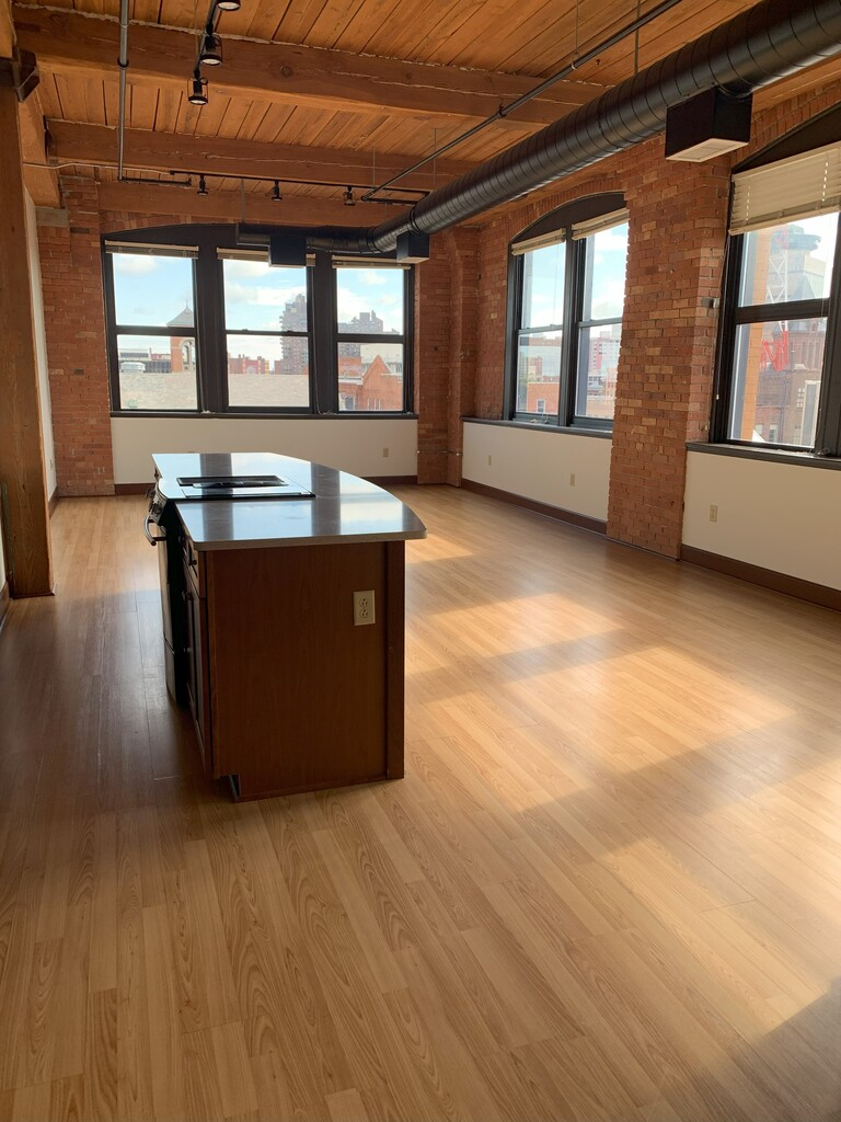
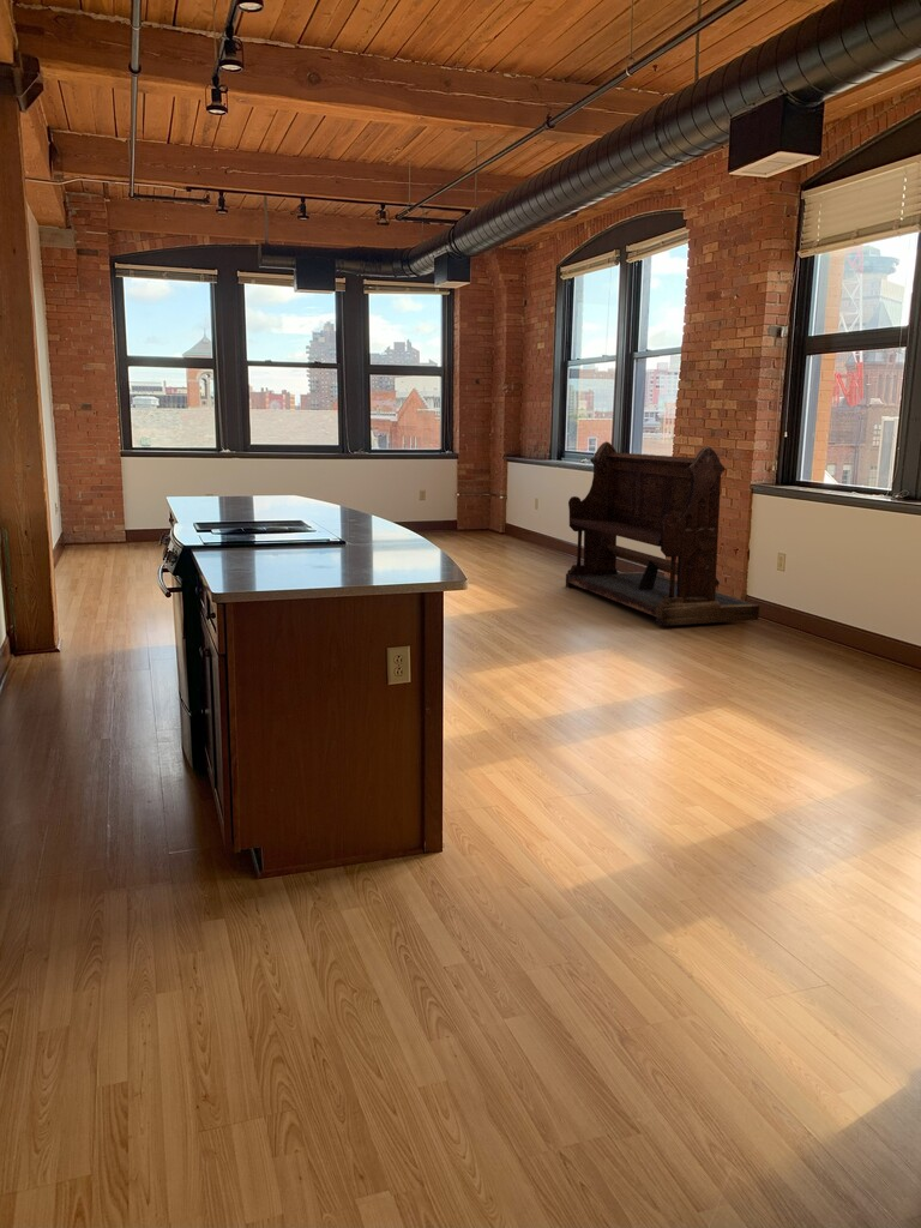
+ bench (656, 524)
